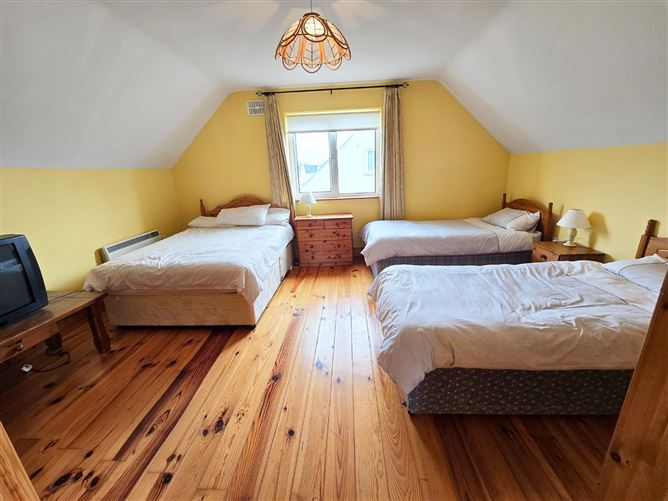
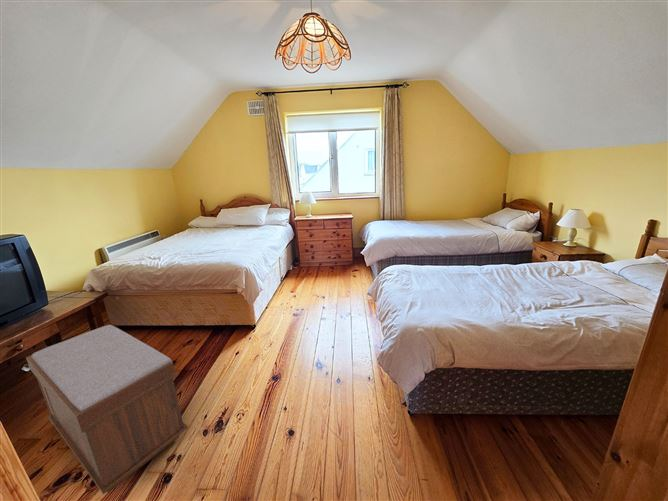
+ bench (108, 393)
